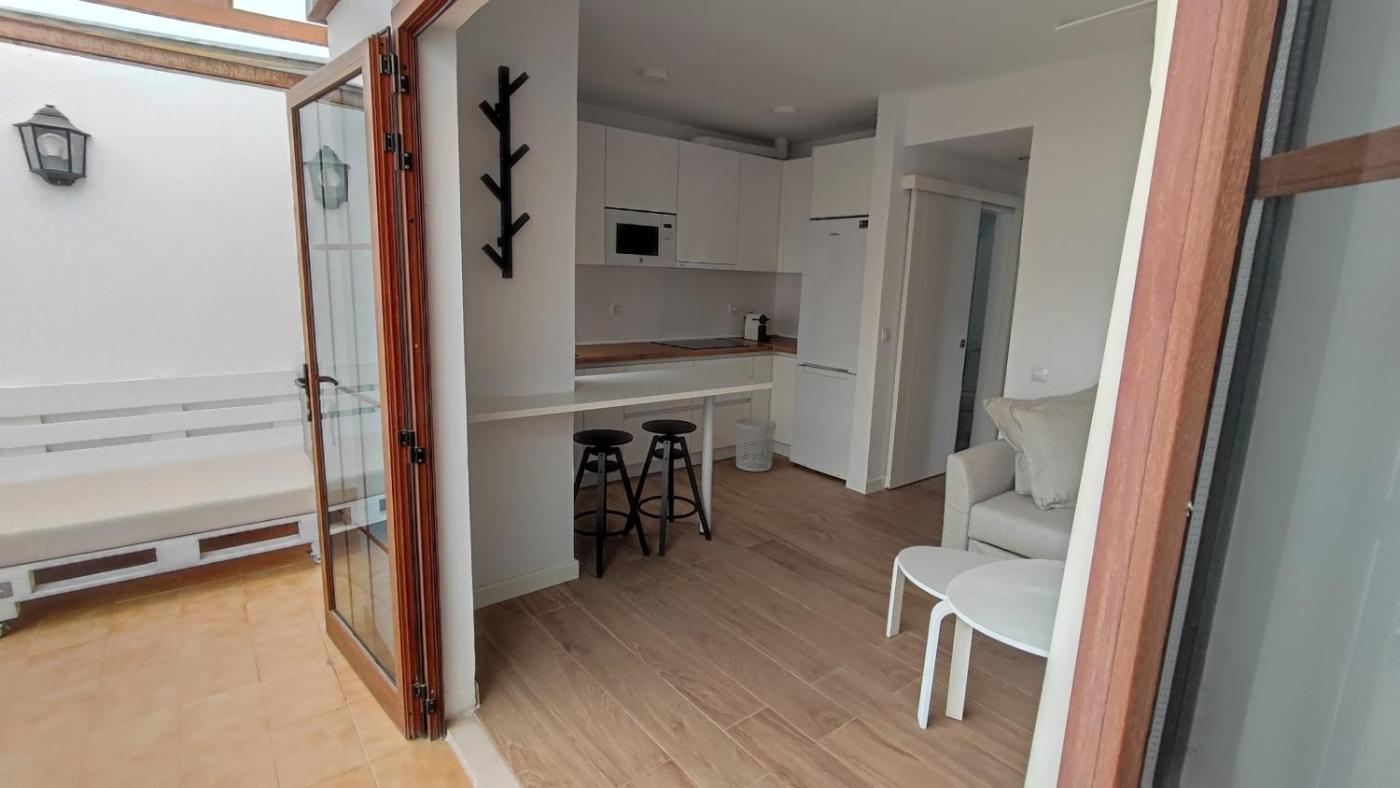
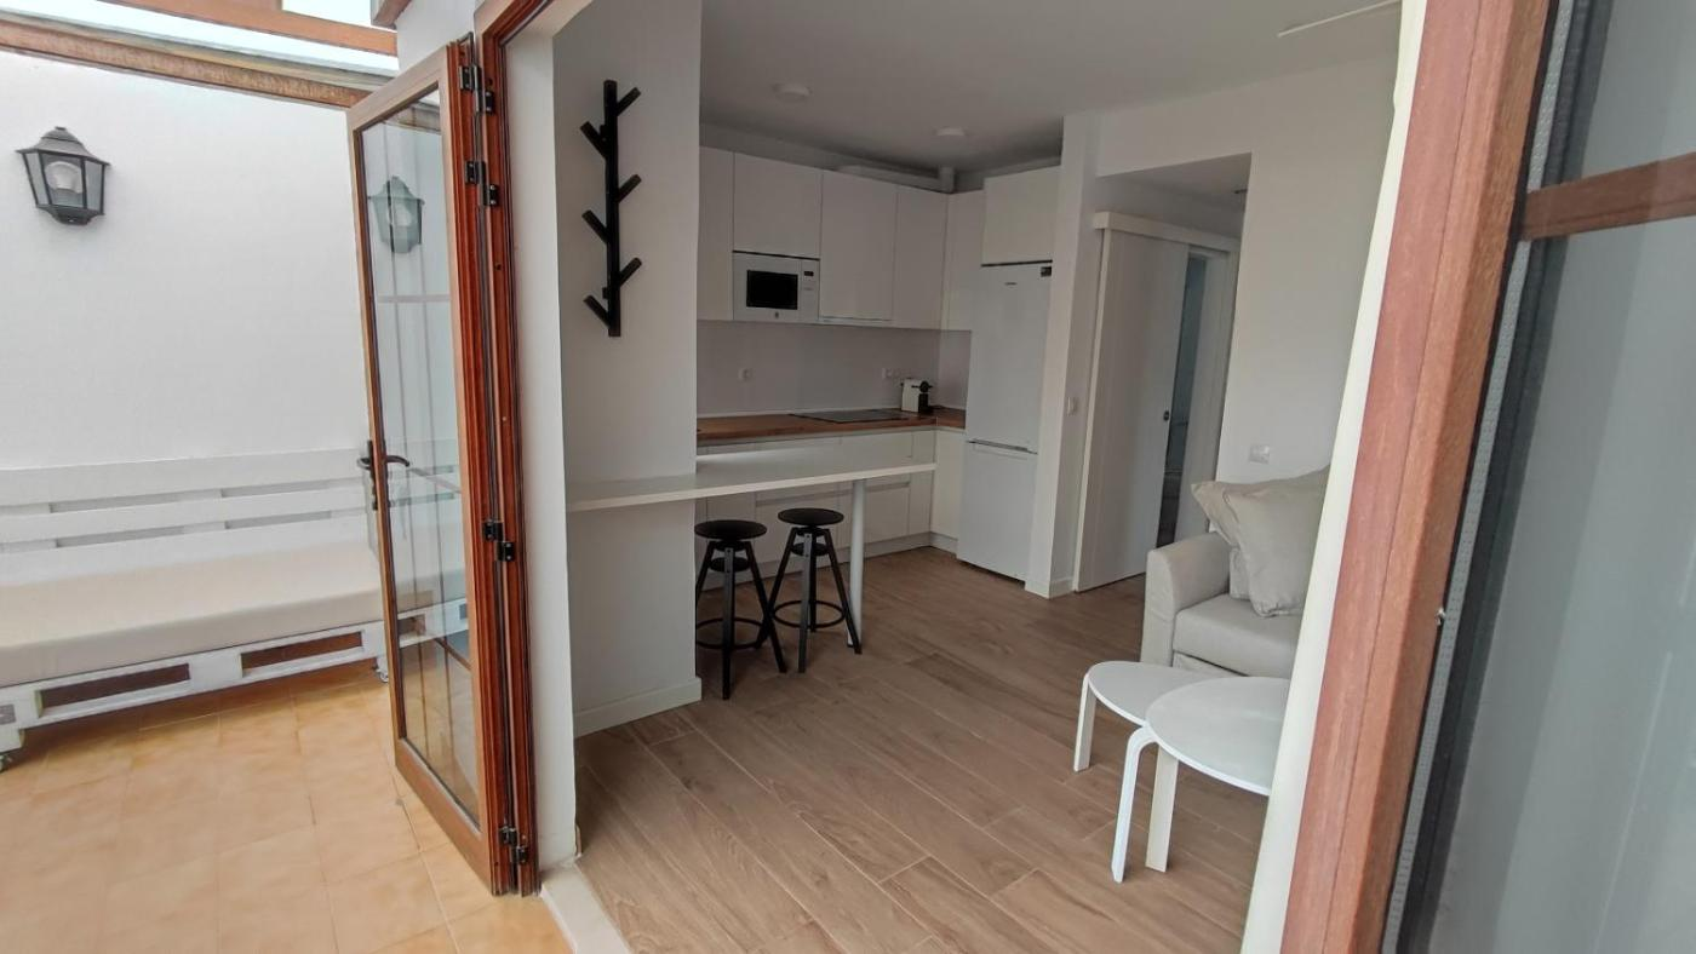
- waste bin (754, 444)
